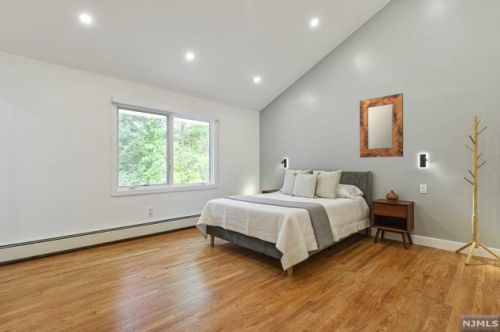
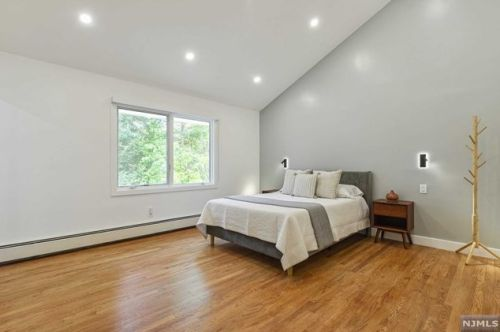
- home mirror (380, 127)
